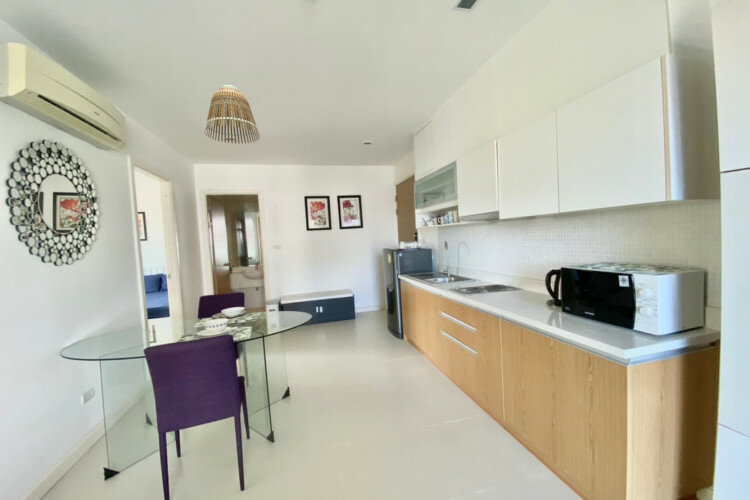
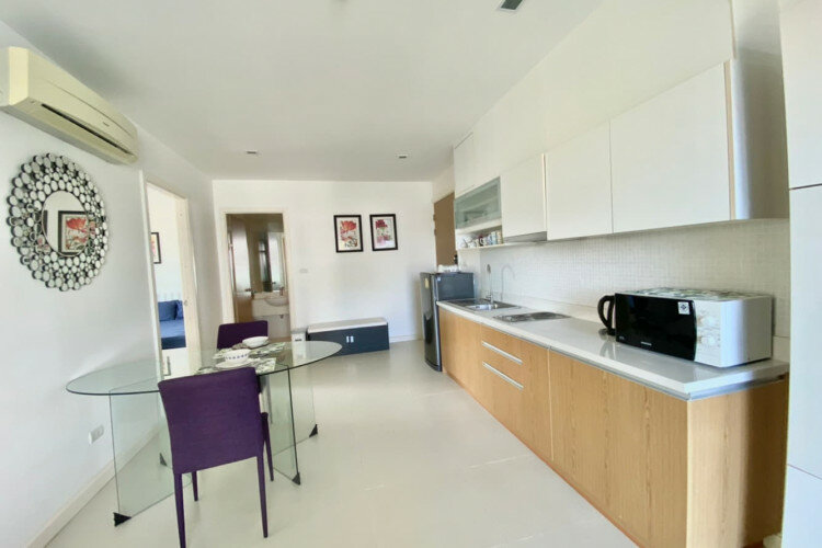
- lamp shade (230, 112)
